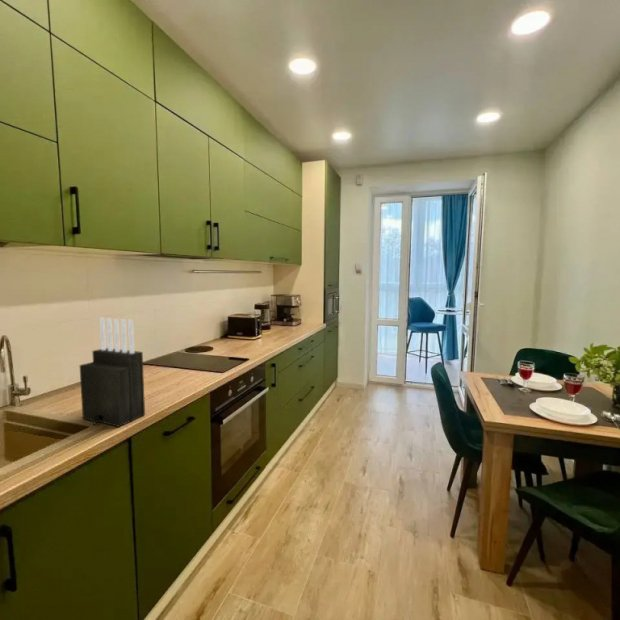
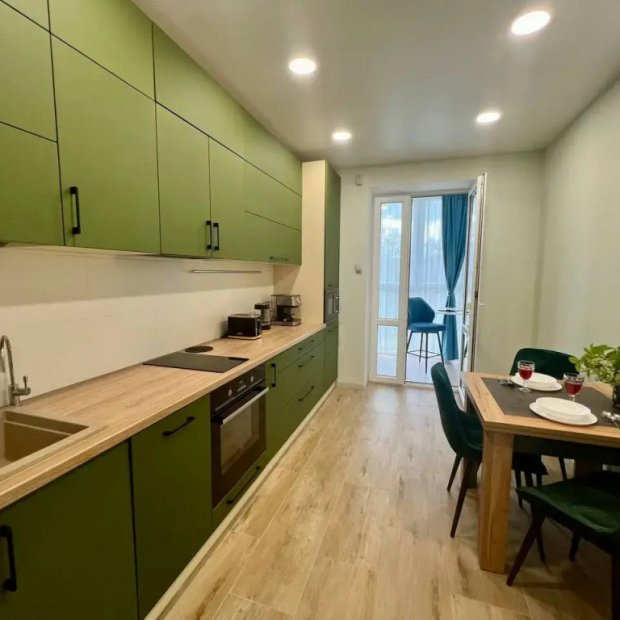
- knife block (109, 369)
